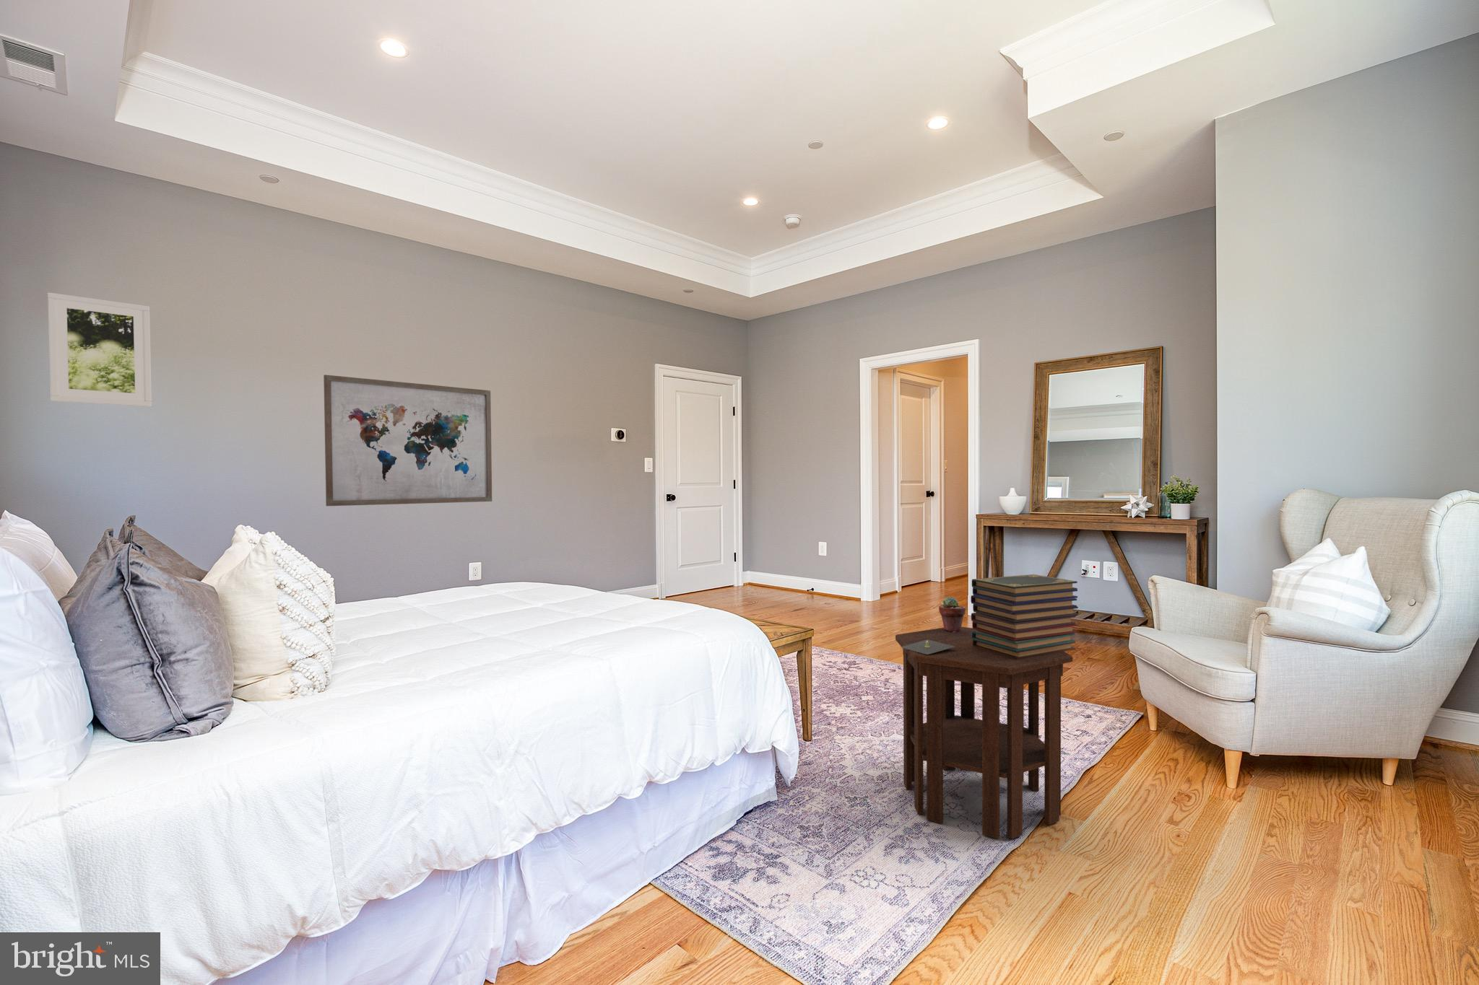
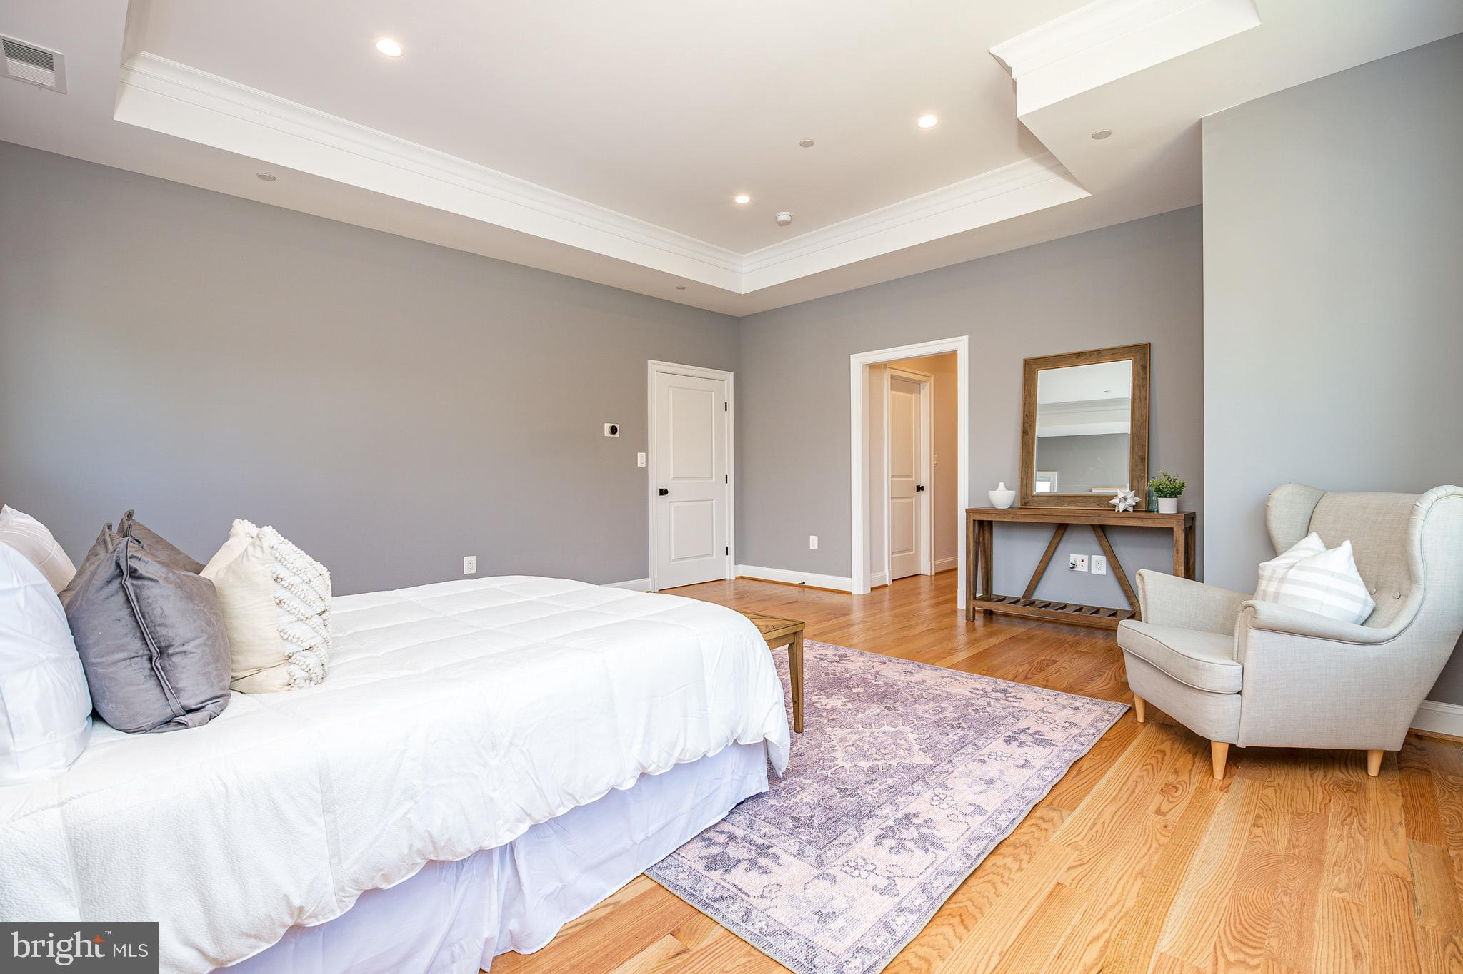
- potted succulent (952, 612)
- wall art (415, 443)
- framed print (102, 352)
- side table (978, 721)
- candle (927, 644)
- book stack (1024, 613)
